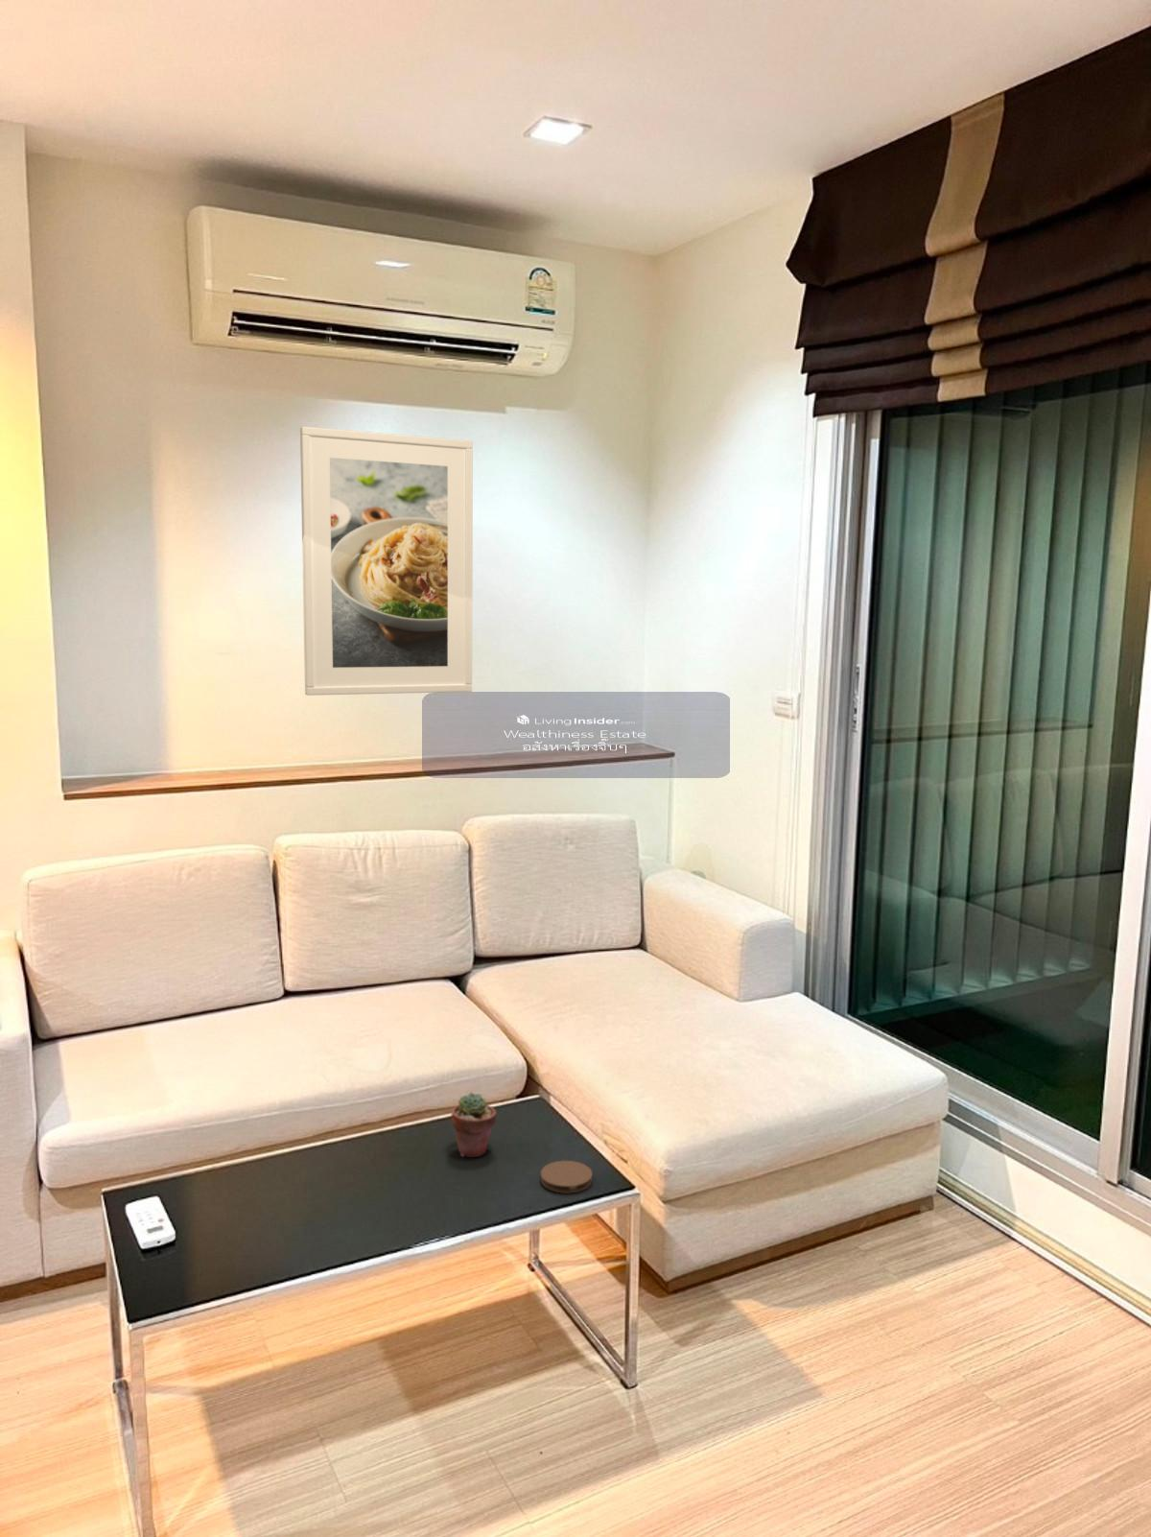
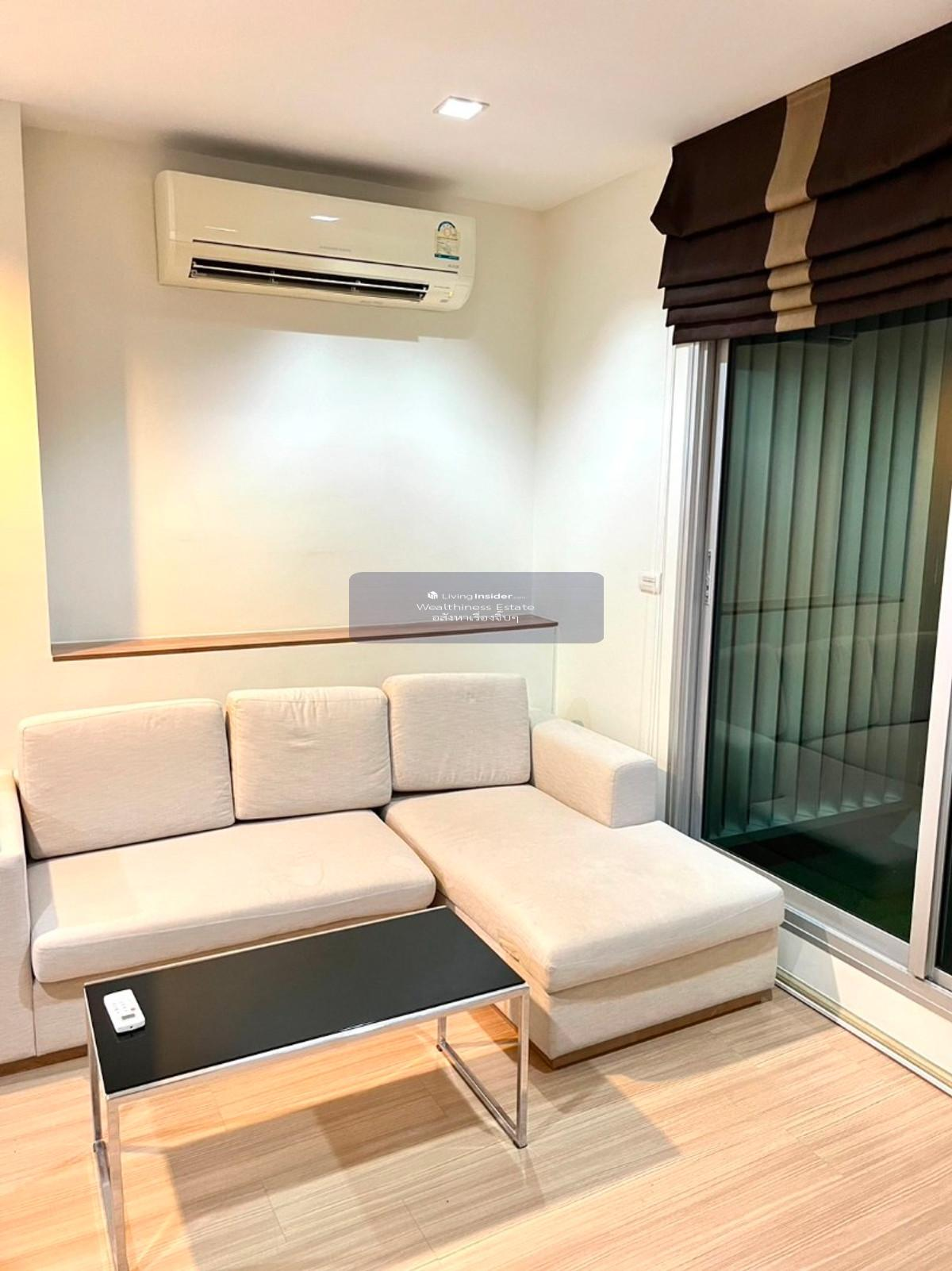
- coaster (566, 1177)
- potted succulent (473, 1121)
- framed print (389, 565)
